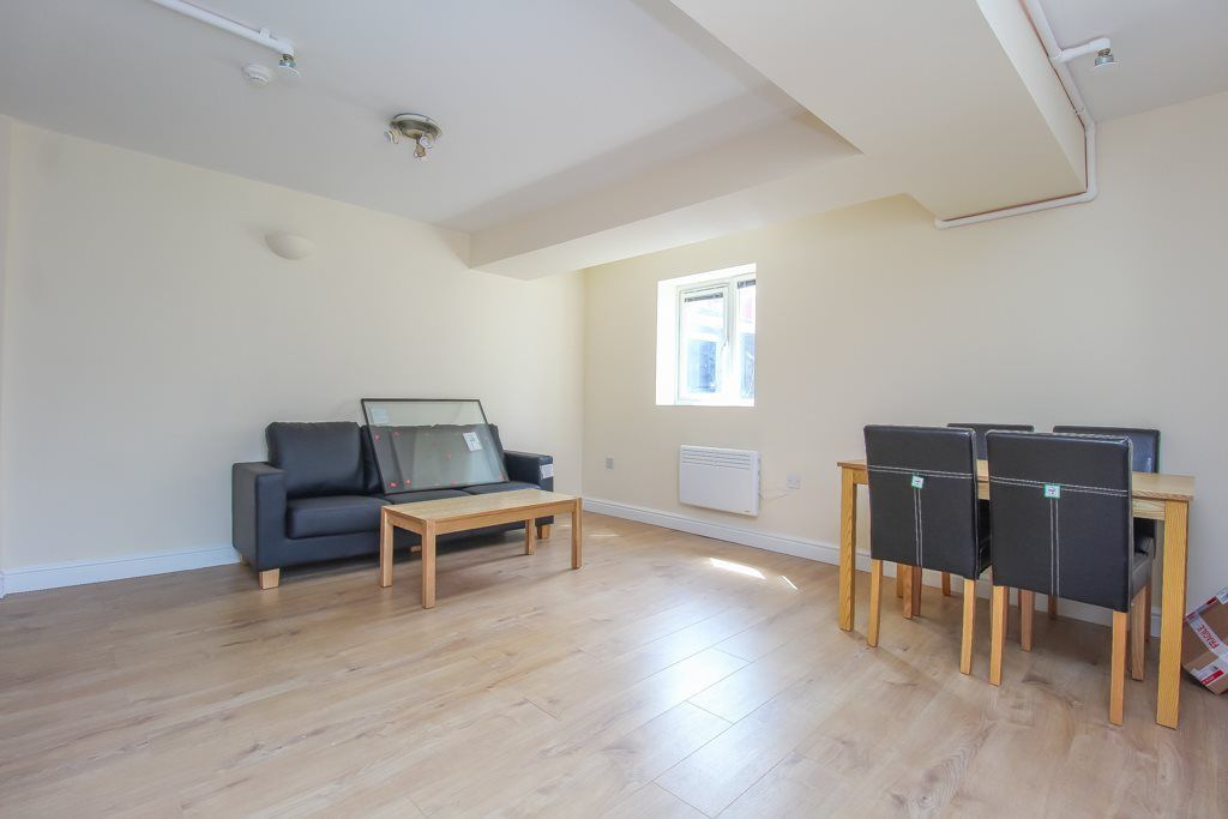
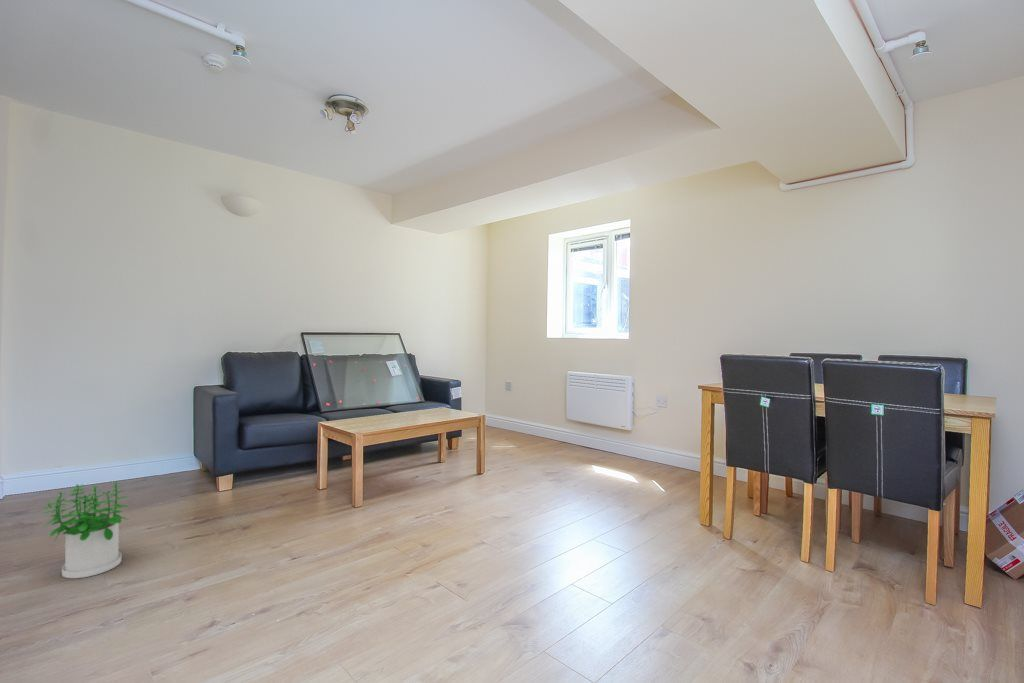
+ potted plant (87, 528)
